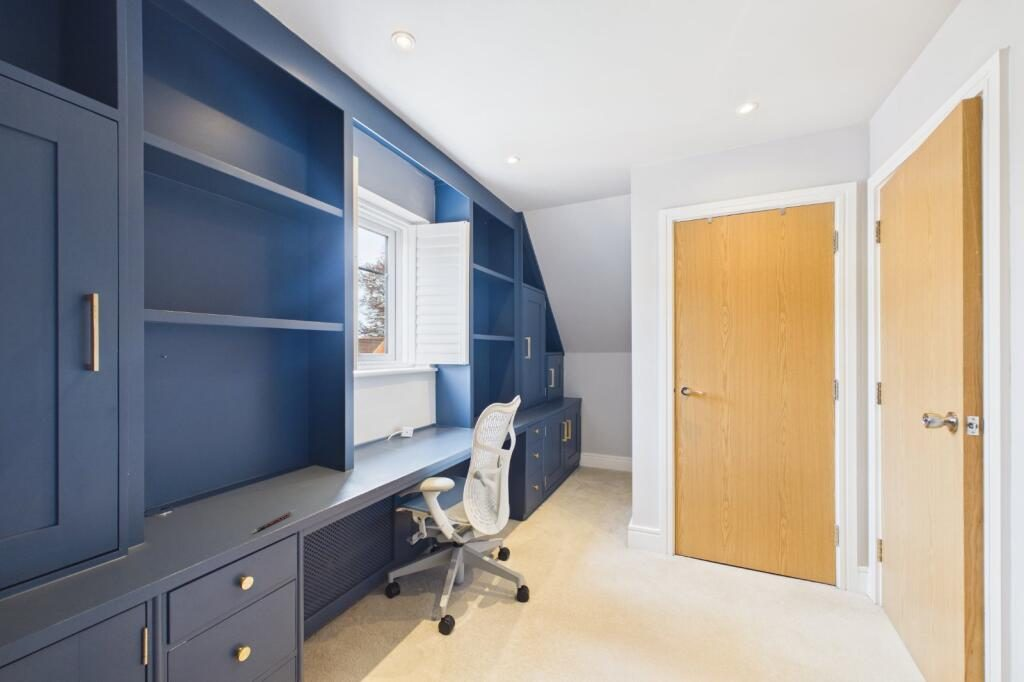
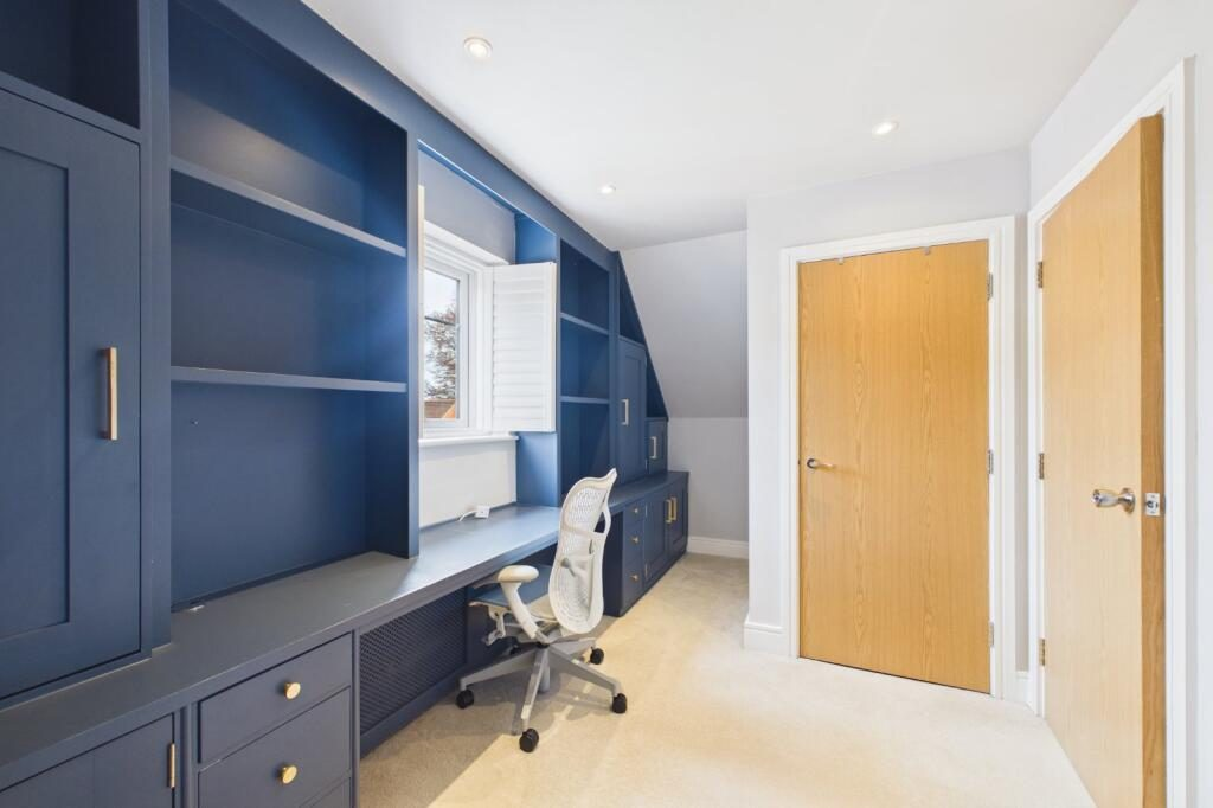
- pen (272, 522)
